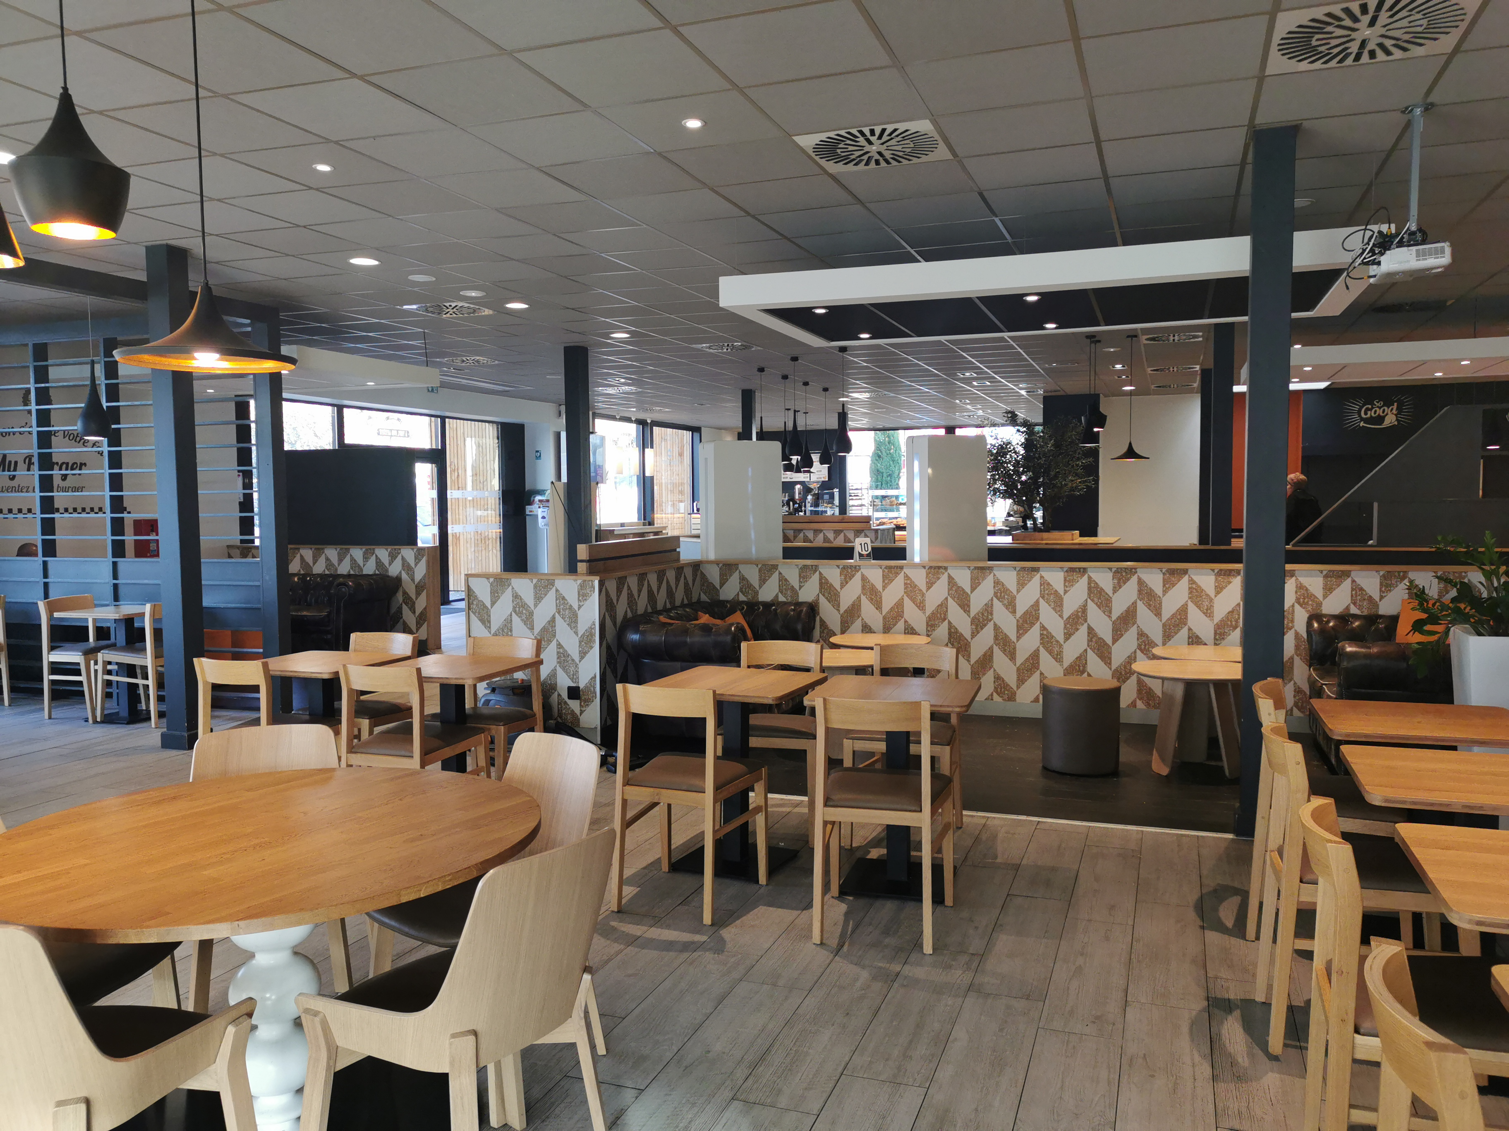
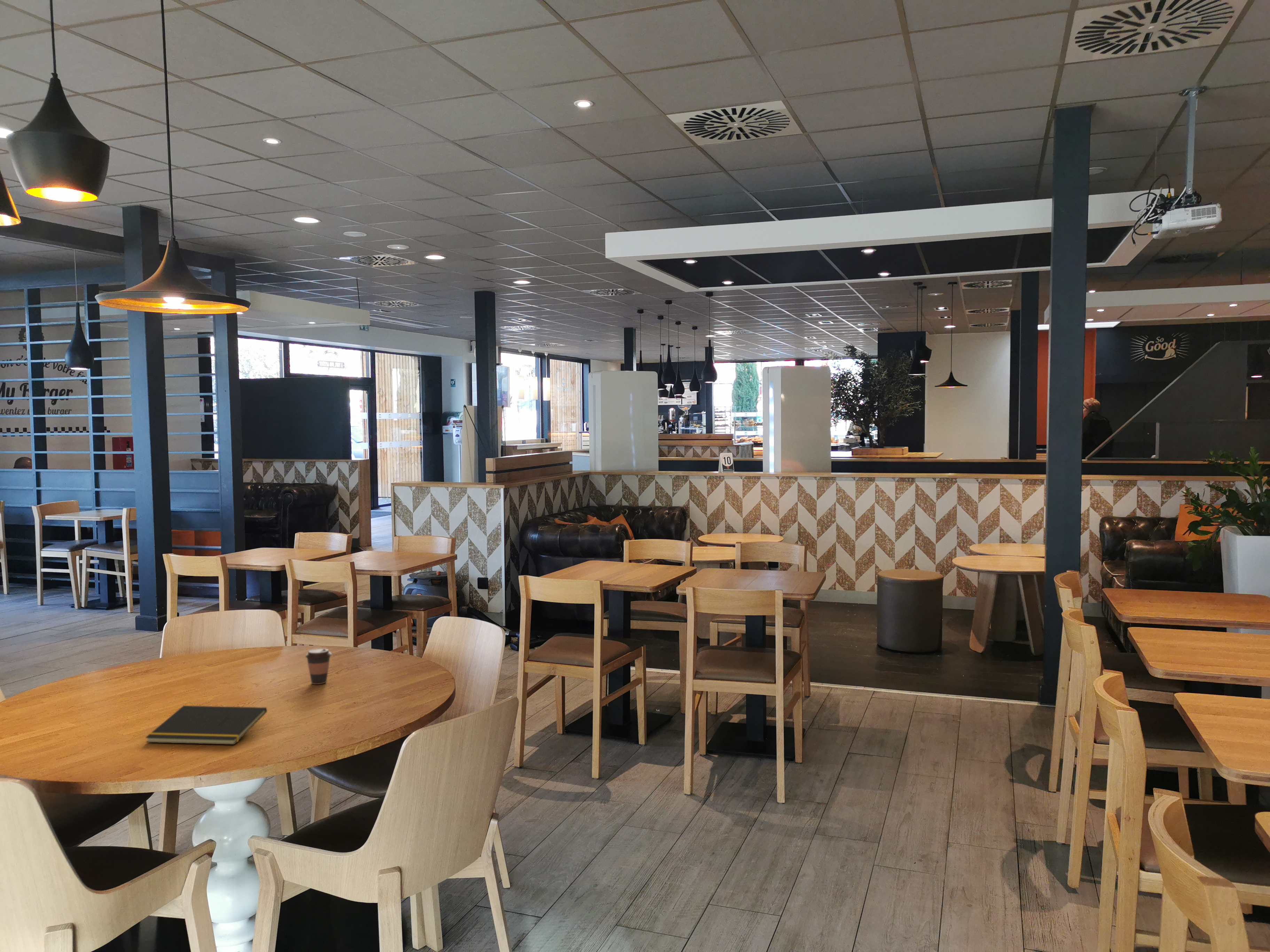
+ notepad (208, 724)
+ coffee cup (319, 666)
